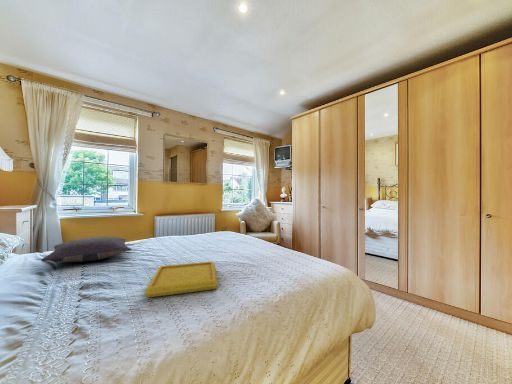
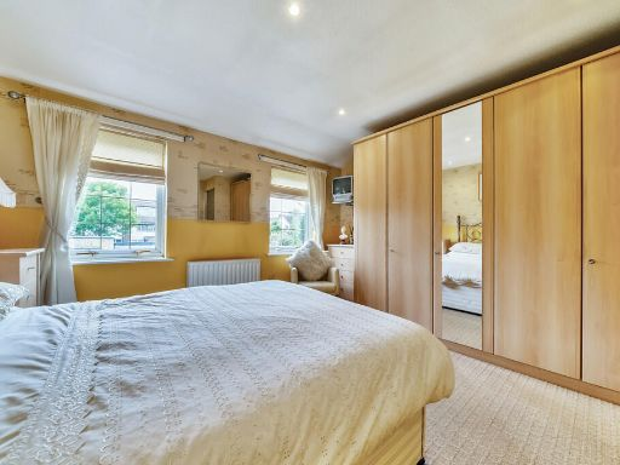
- serving tray (185, 276)
- pillow (91, 247)
